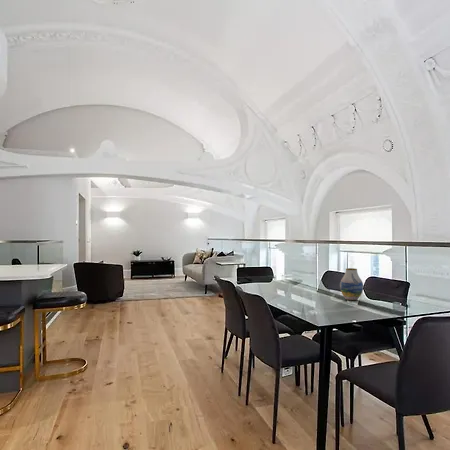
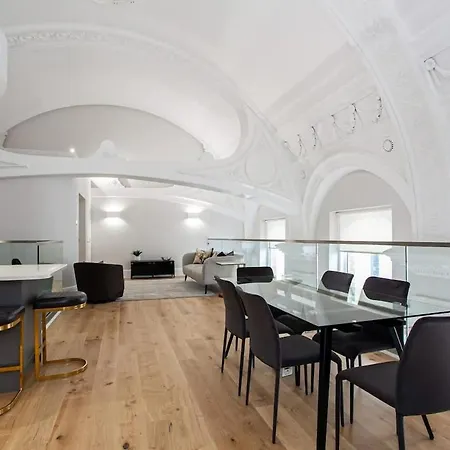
- vase (351, 284)
